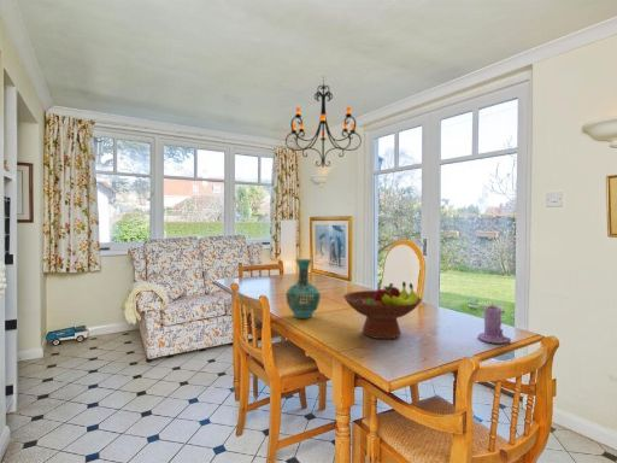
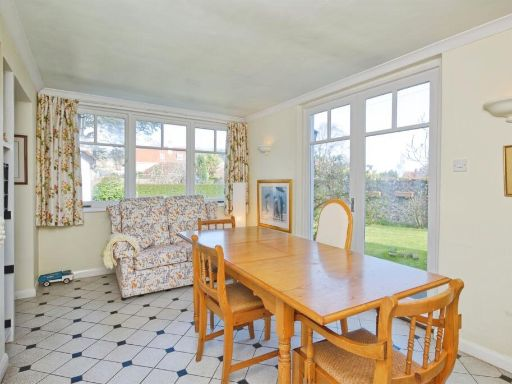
- fruit bowl (381, 307)
- vase (302, 287)
- chandelier (323, 121)
- candle (492, 320)
